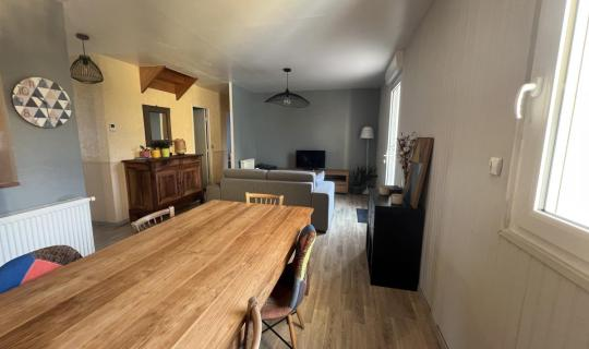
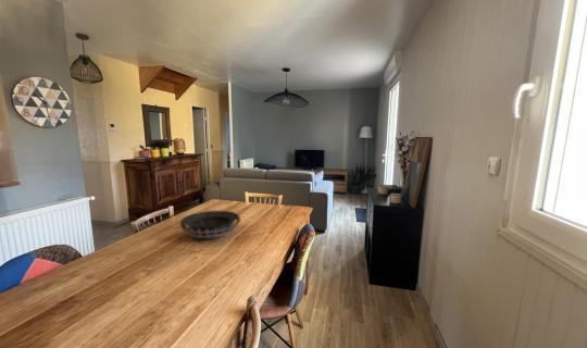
+ decorative bowl (212, 225)
